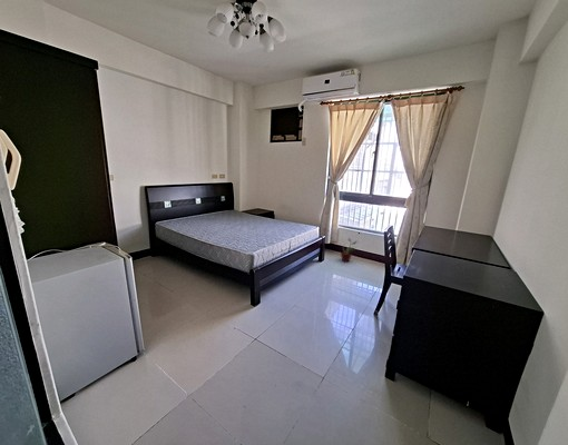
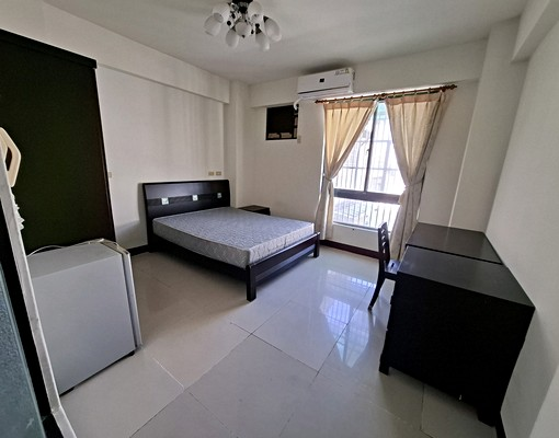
- potted plant (349, 248)
